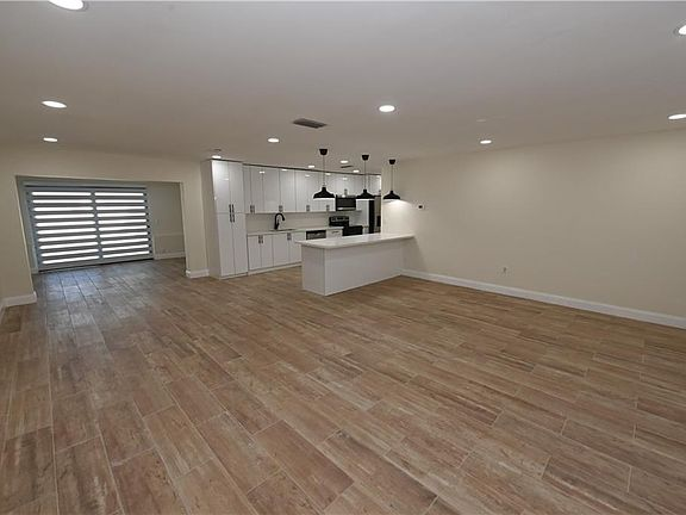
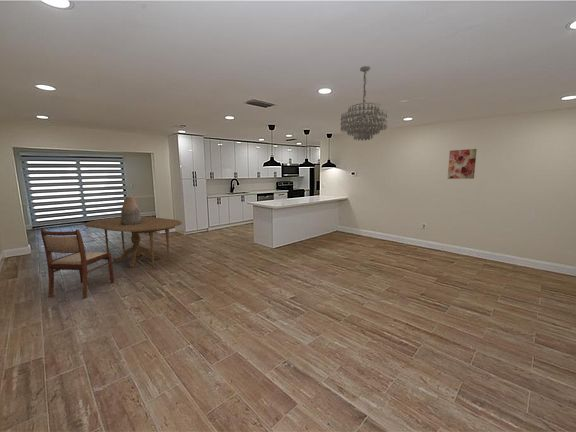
+ dining table (135, 241)
+ wall art (461, 164)
+ chandelier (364, 104)
+ dining chair (79, 258)
+ decorative urn (130, 210)
